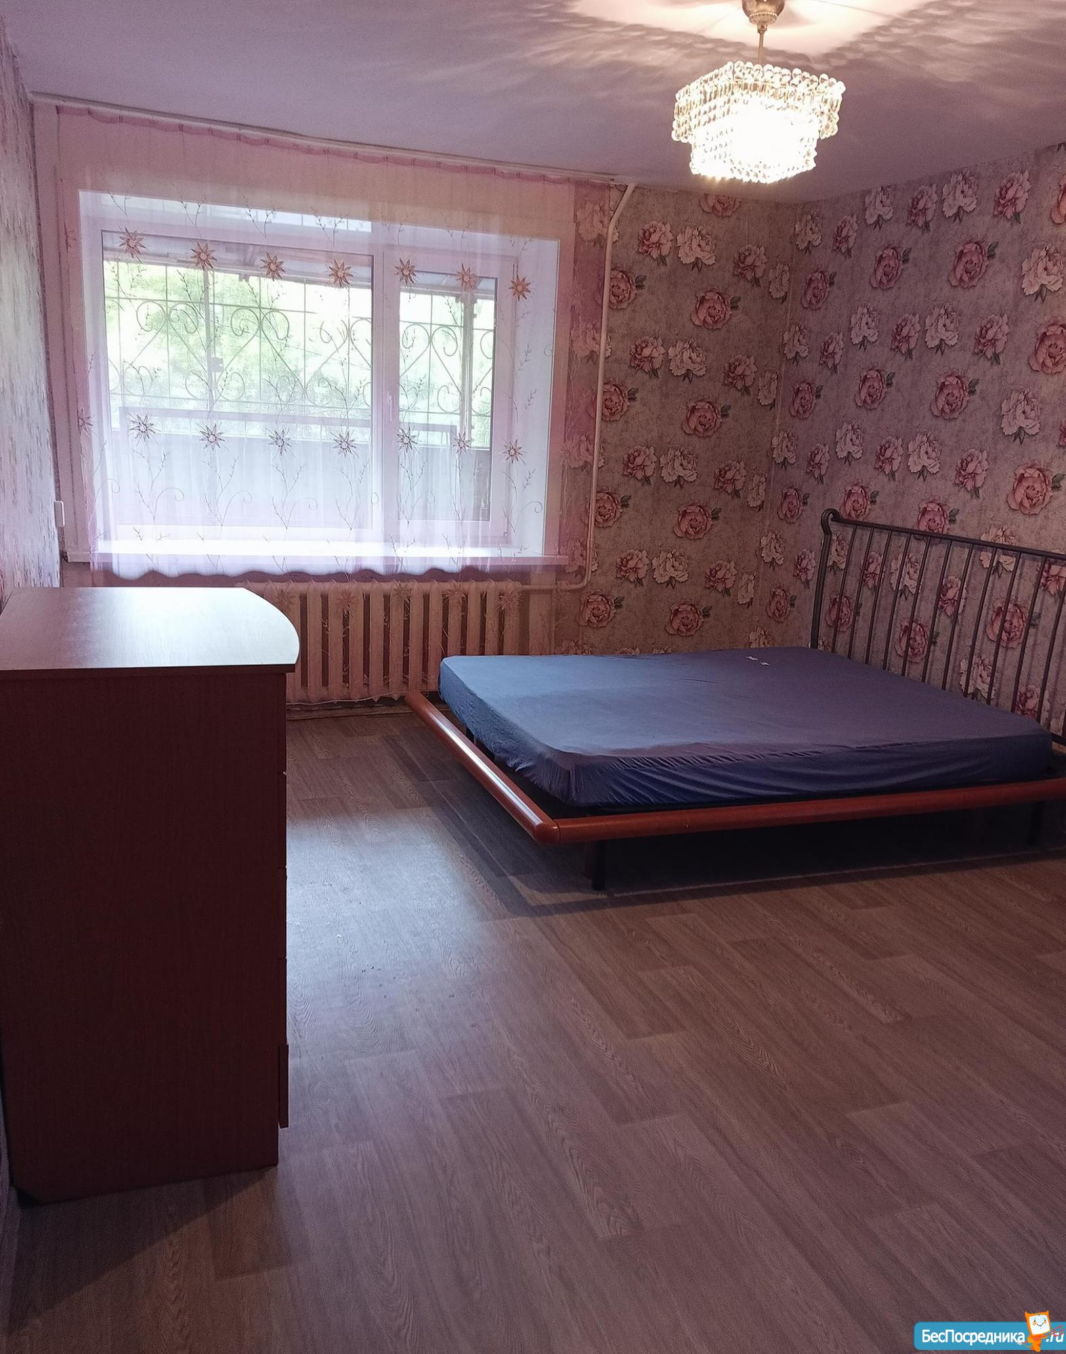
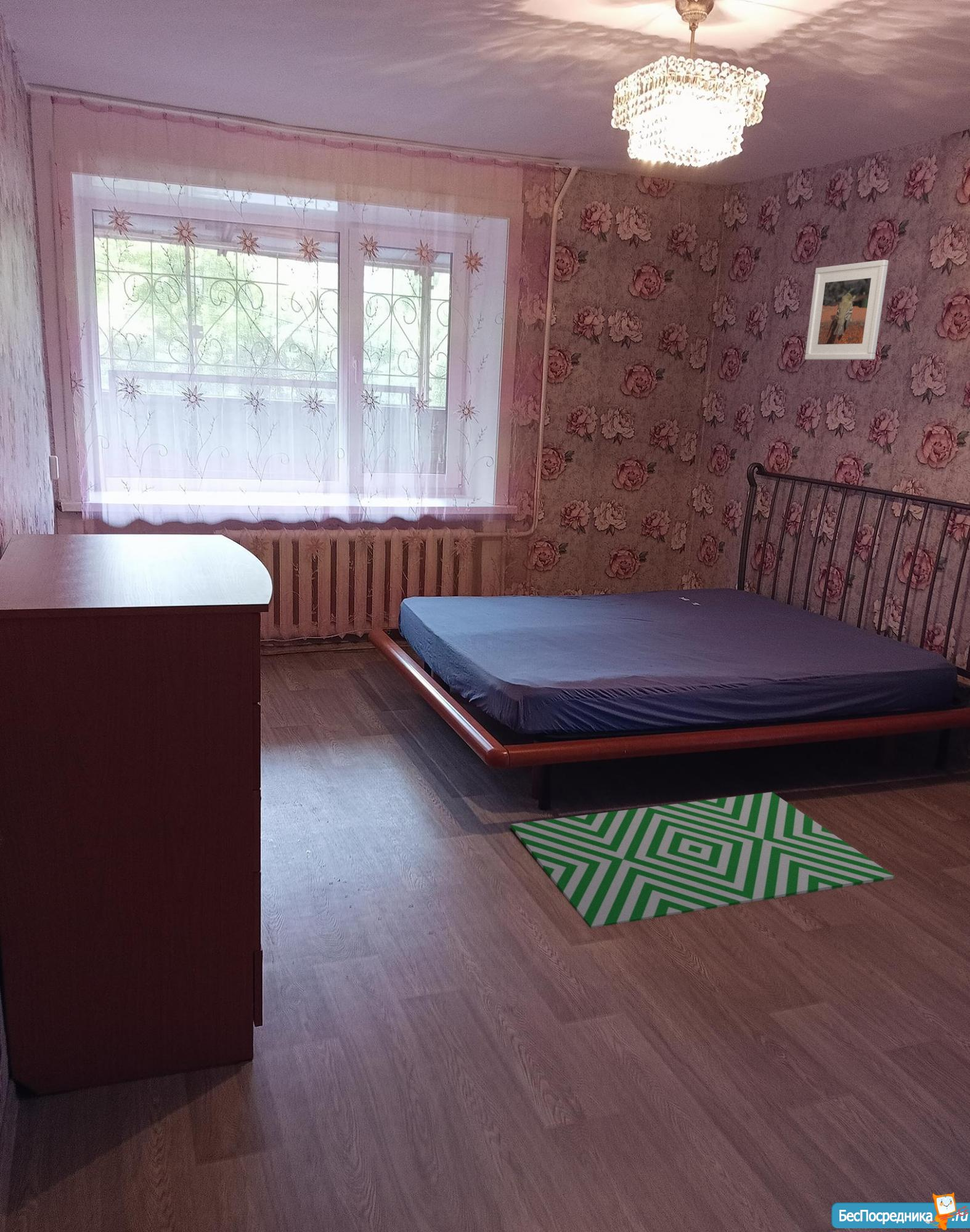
+ rug (695, 850)
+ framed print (844, 312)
